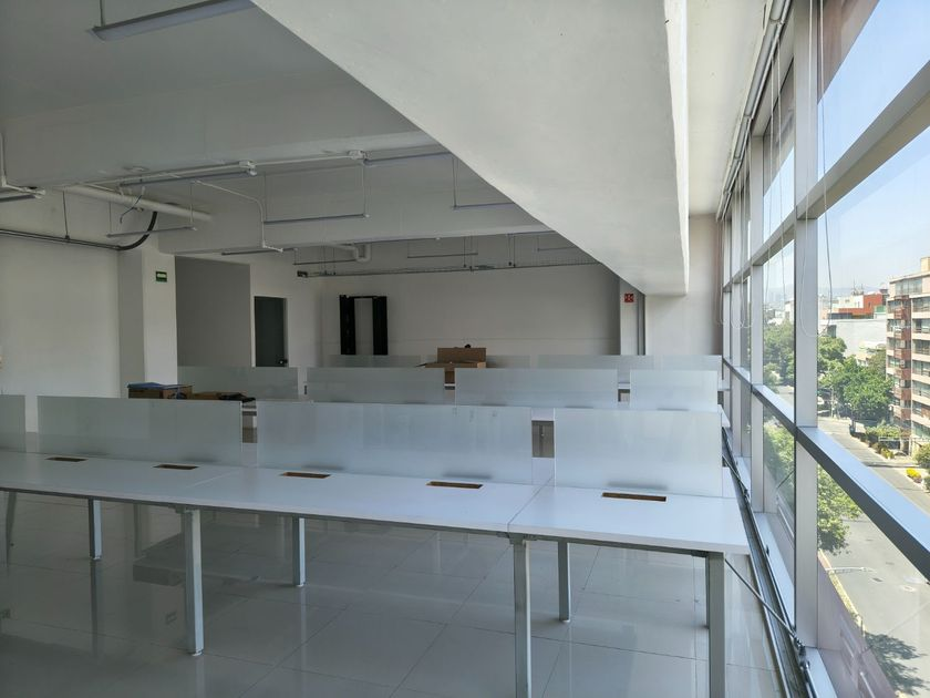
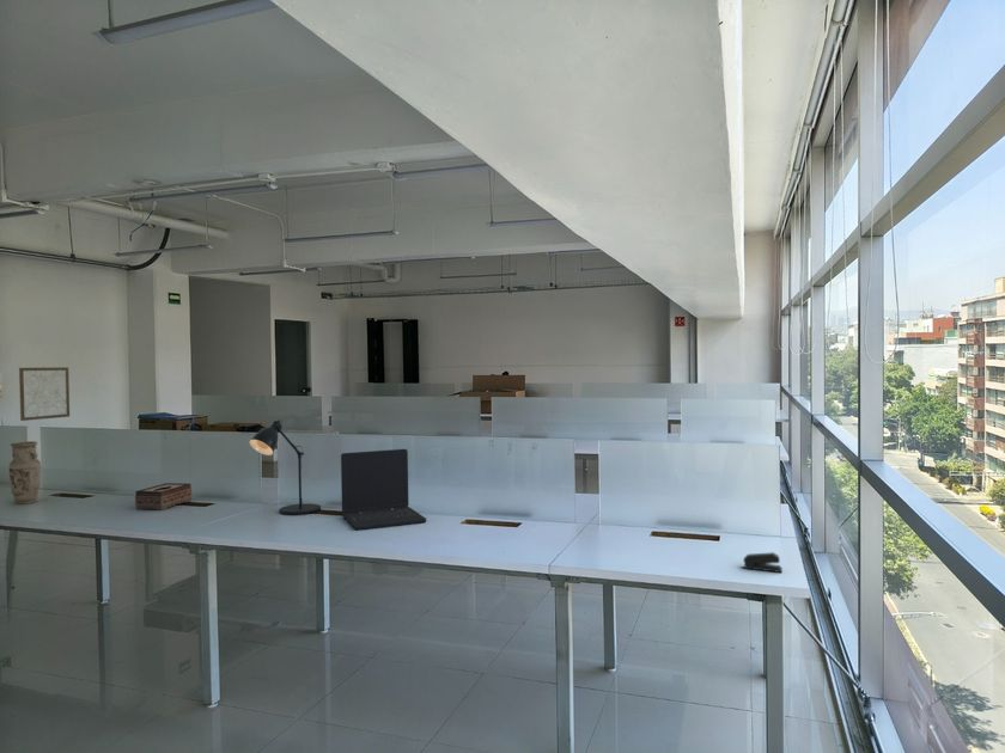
+ vase (24, 472)
+ laptop (383, 486)
+ desk lamp (298, 464)
+ tissue box (164, 496)
+ stapler (762, 561)
+ wall art (43, 393)
